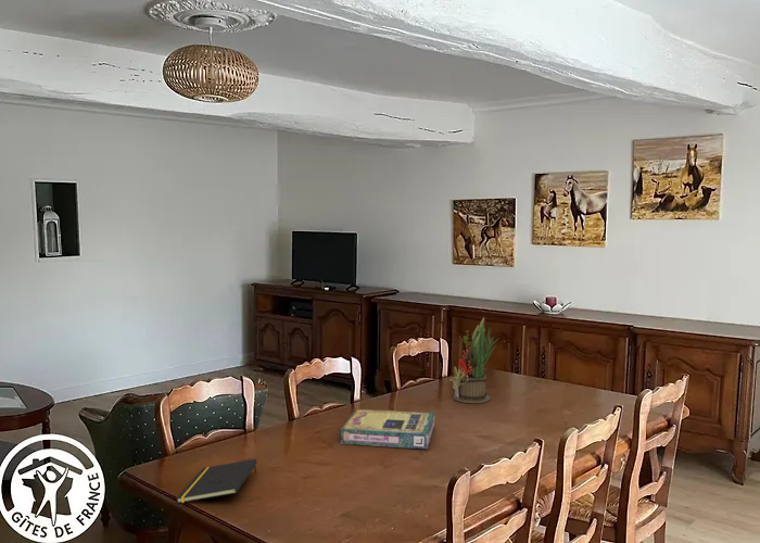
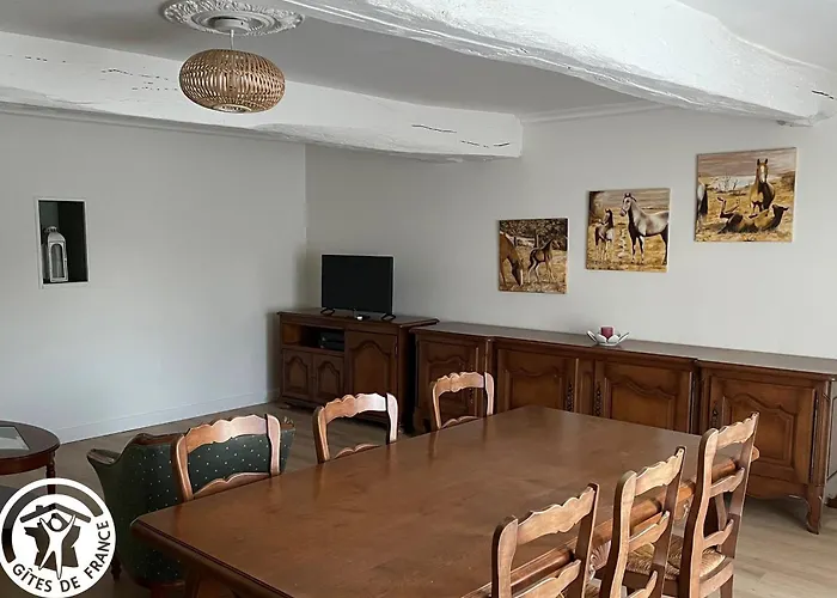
- flower arrangement (477, 357)
- notepad (218, 479)
- video game box (389, 427)
